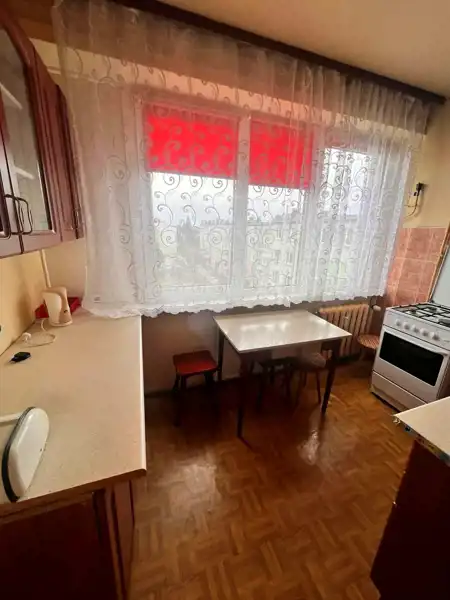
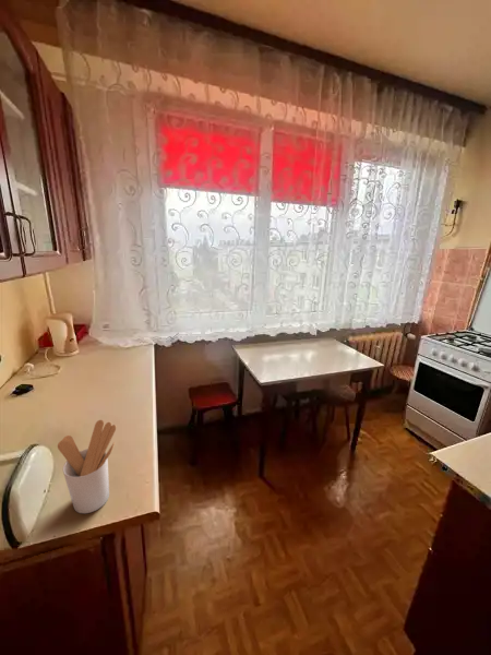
+ utensil holder (94, 463)
